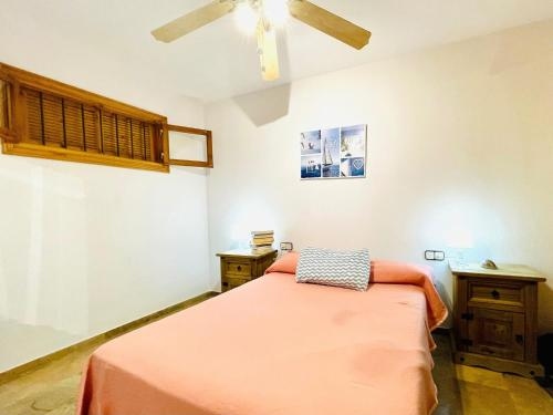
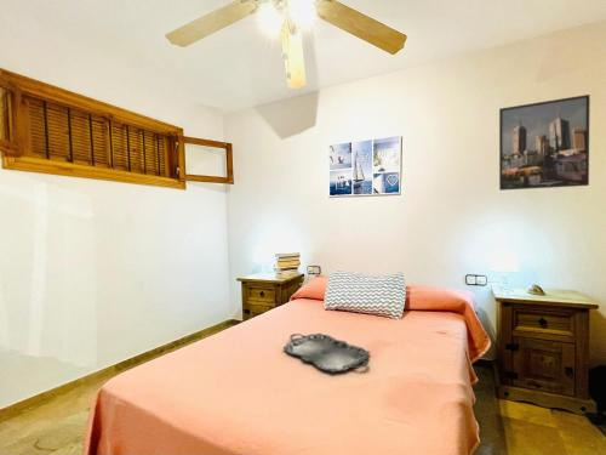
+ serving tray (325, 349)
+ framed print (542, 144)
